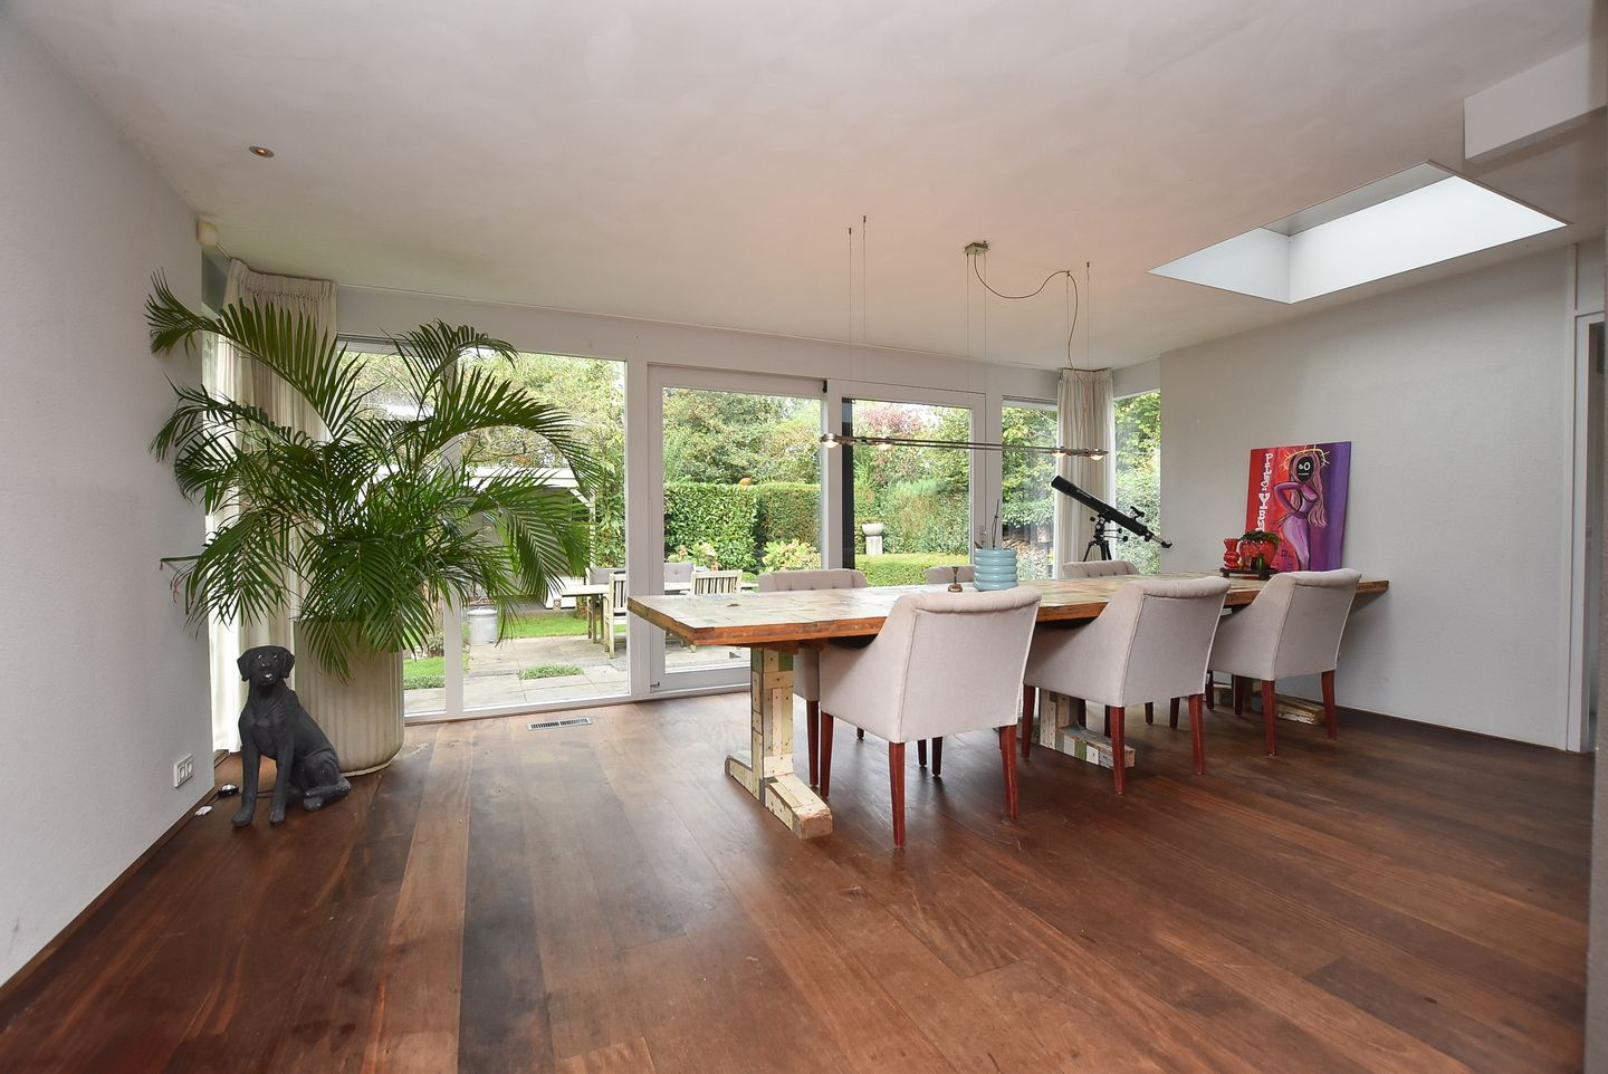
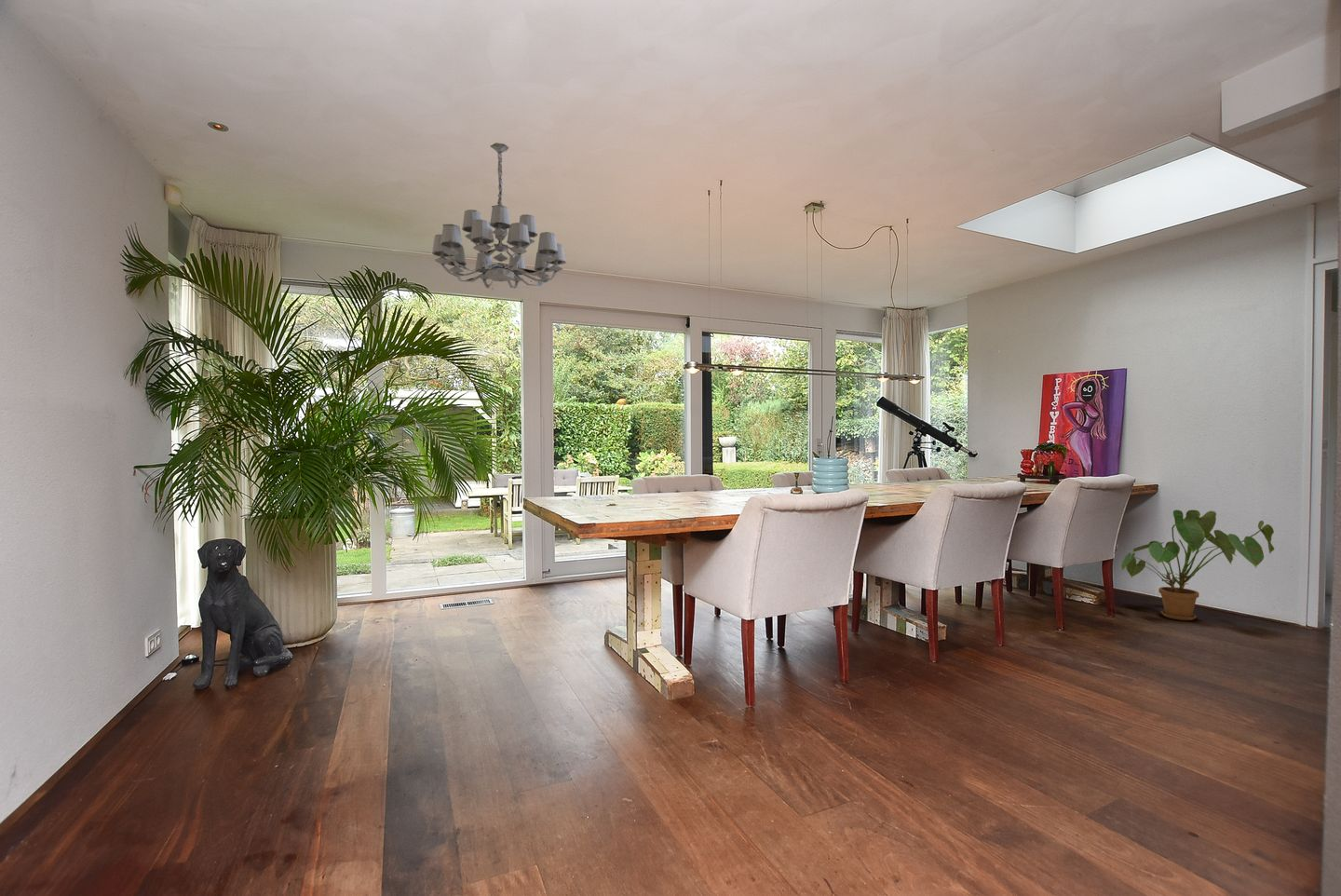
+ house plant (1198, 565)
+ chandelier (501, 214)
